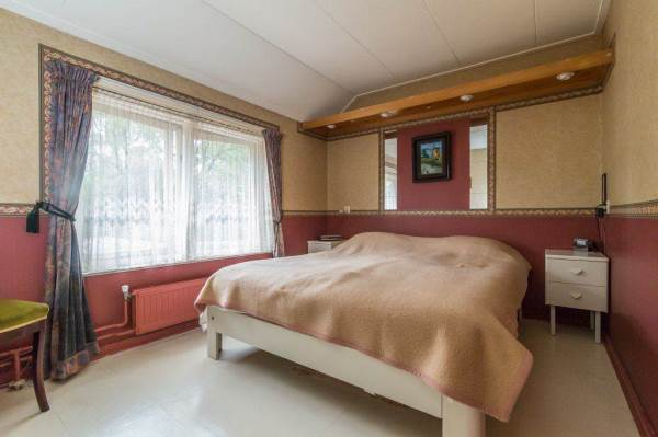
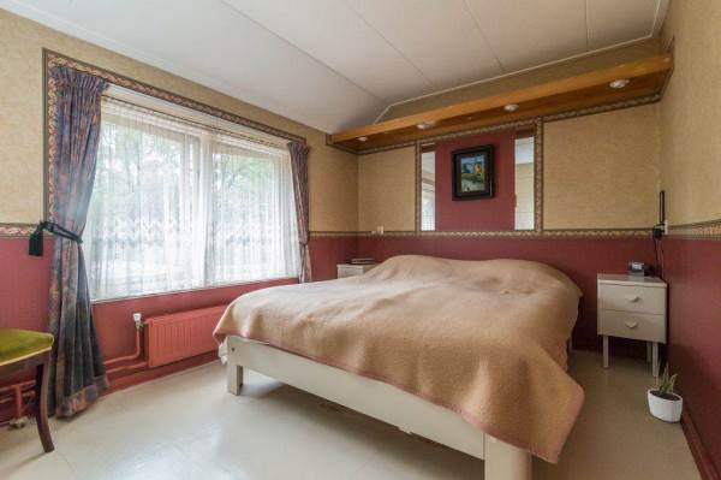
+ potted plant (665, 387)
